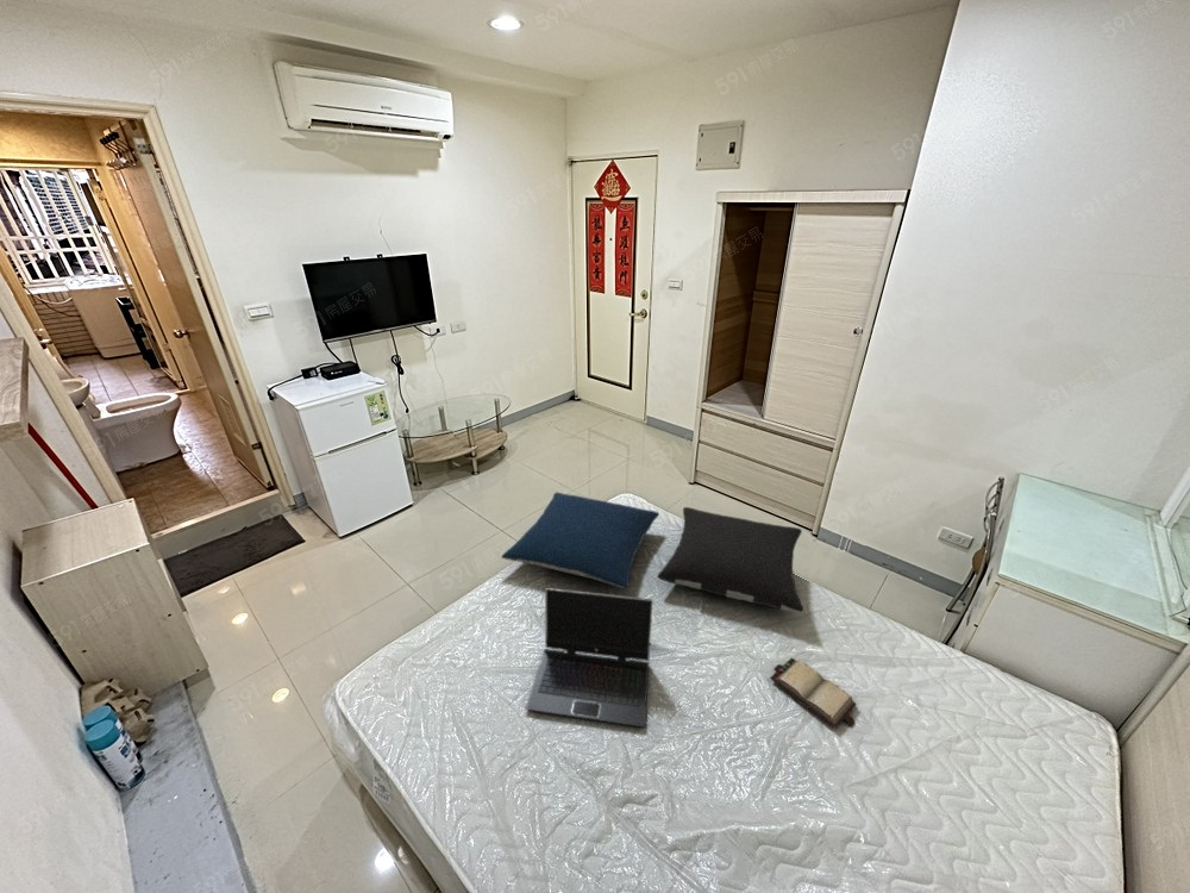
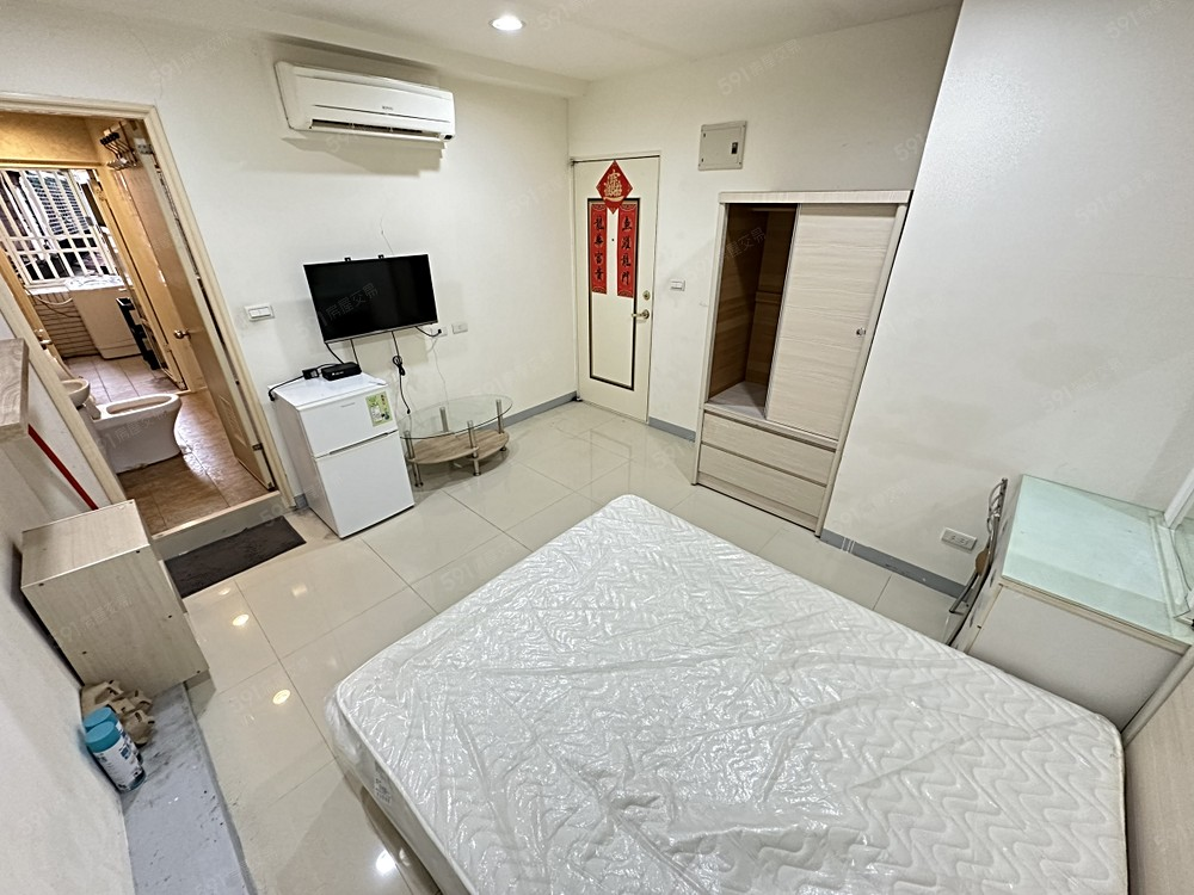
- pillow (585, 533)
- laptop computer (591, 652)
- pillow (734, 551)
- hardback book (813, 689)
